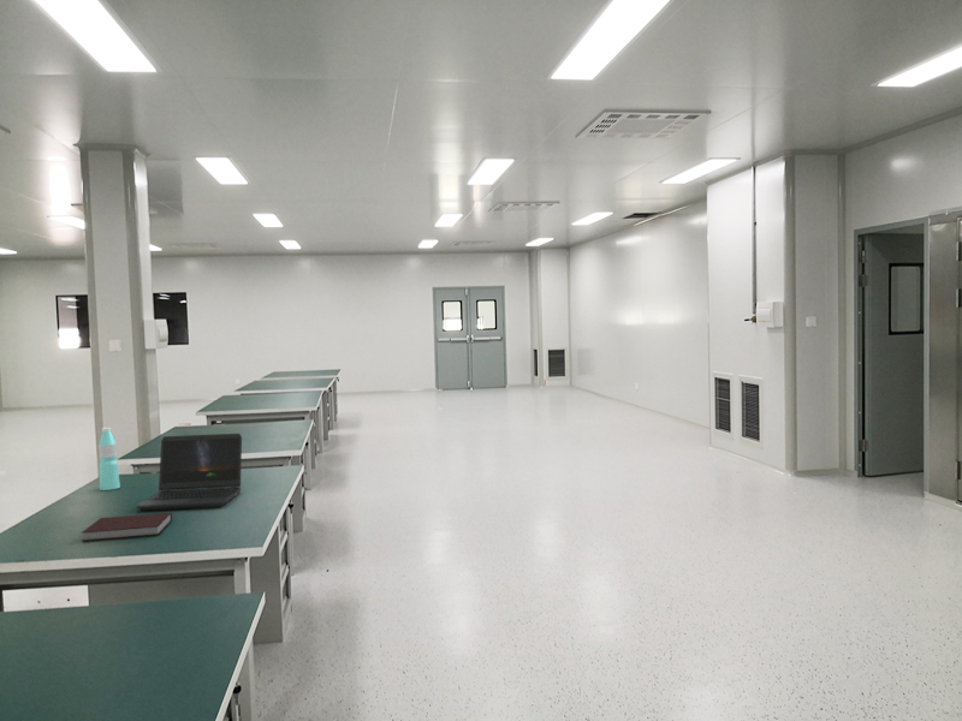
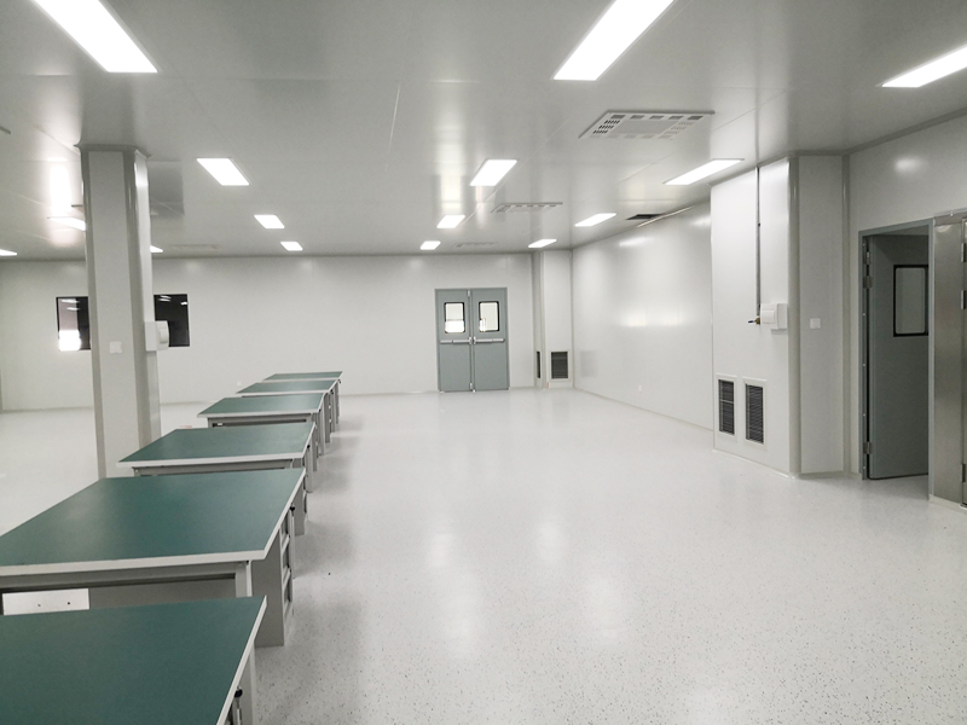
- water bottle (108, 458)
- notebook (129, 525)
- laptop computer (191, 470)
